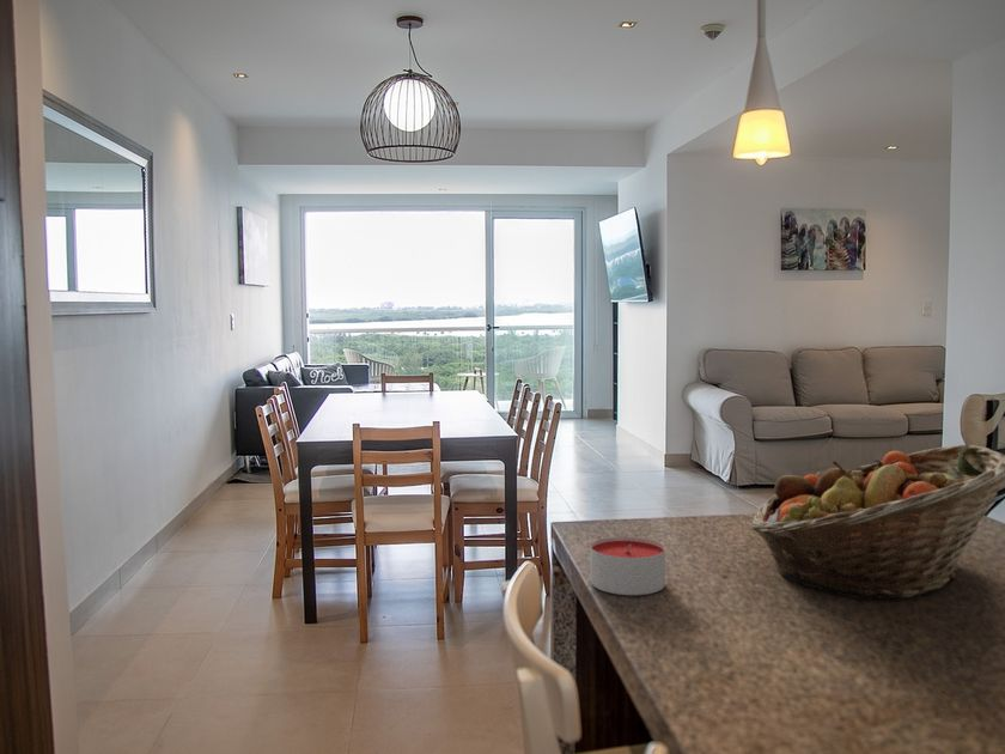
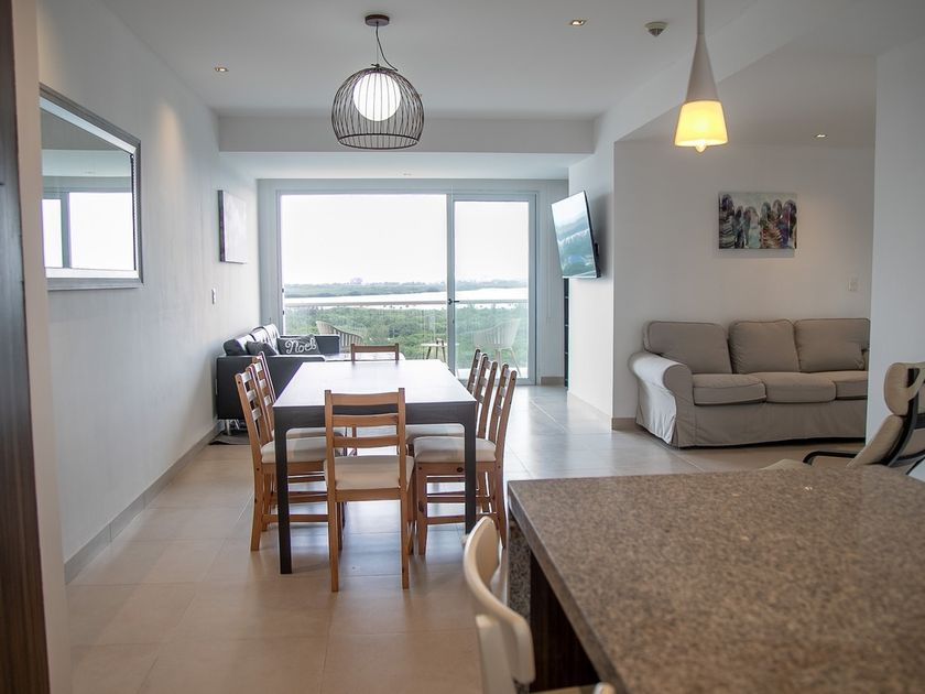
- candle (627, 563)
- fruit basket (875, 509)
